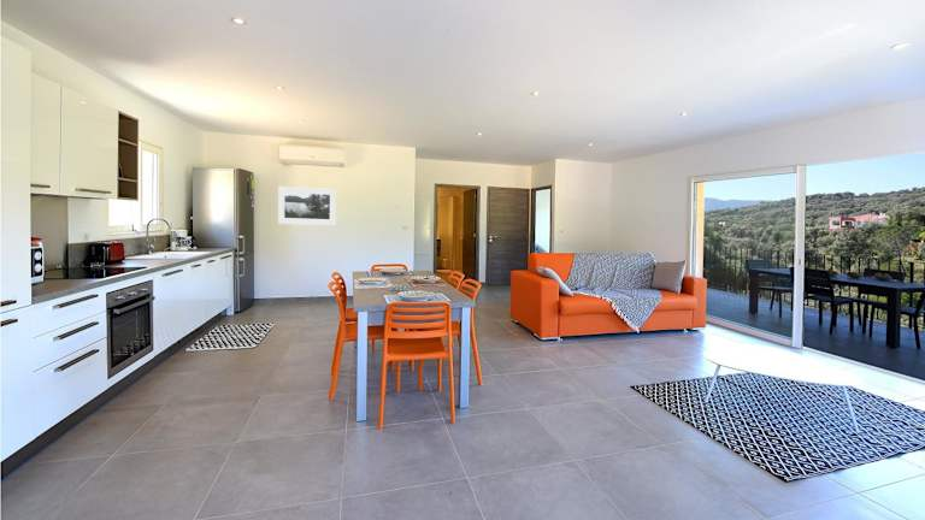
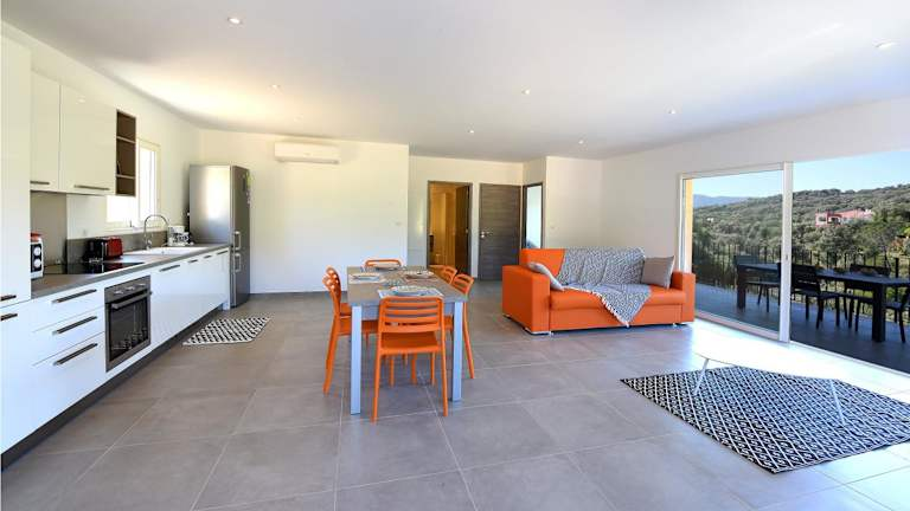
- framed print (307, 206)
